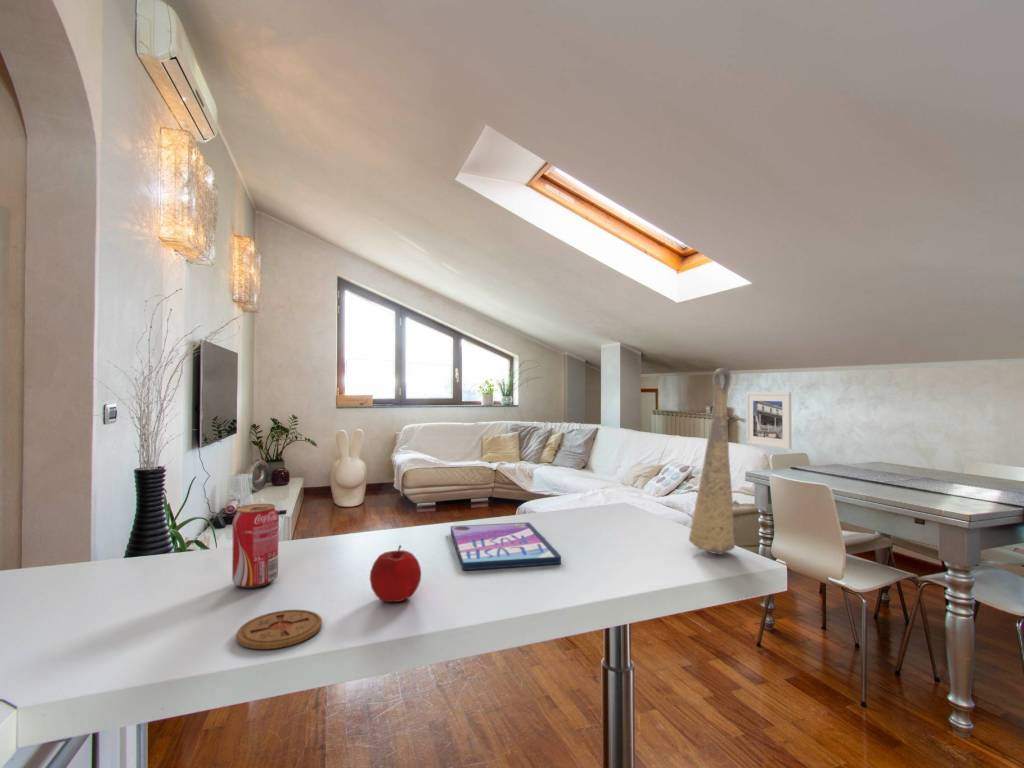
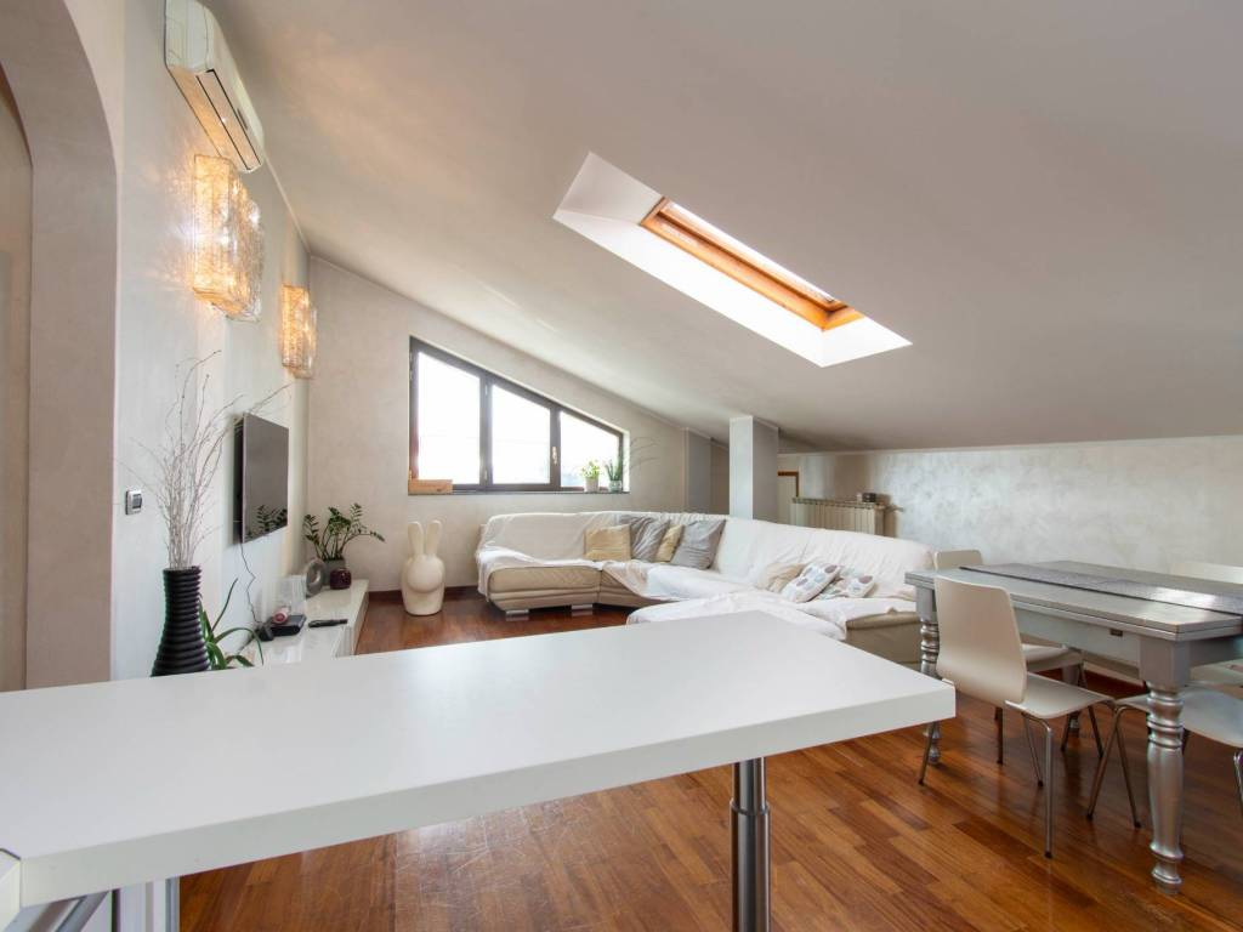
- coaster (280, 628)
- apple (395, 571)
- decorative vase (712, 459)
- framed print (767, 419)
- beverage can (255, 544)
- video game case (500, 543)
